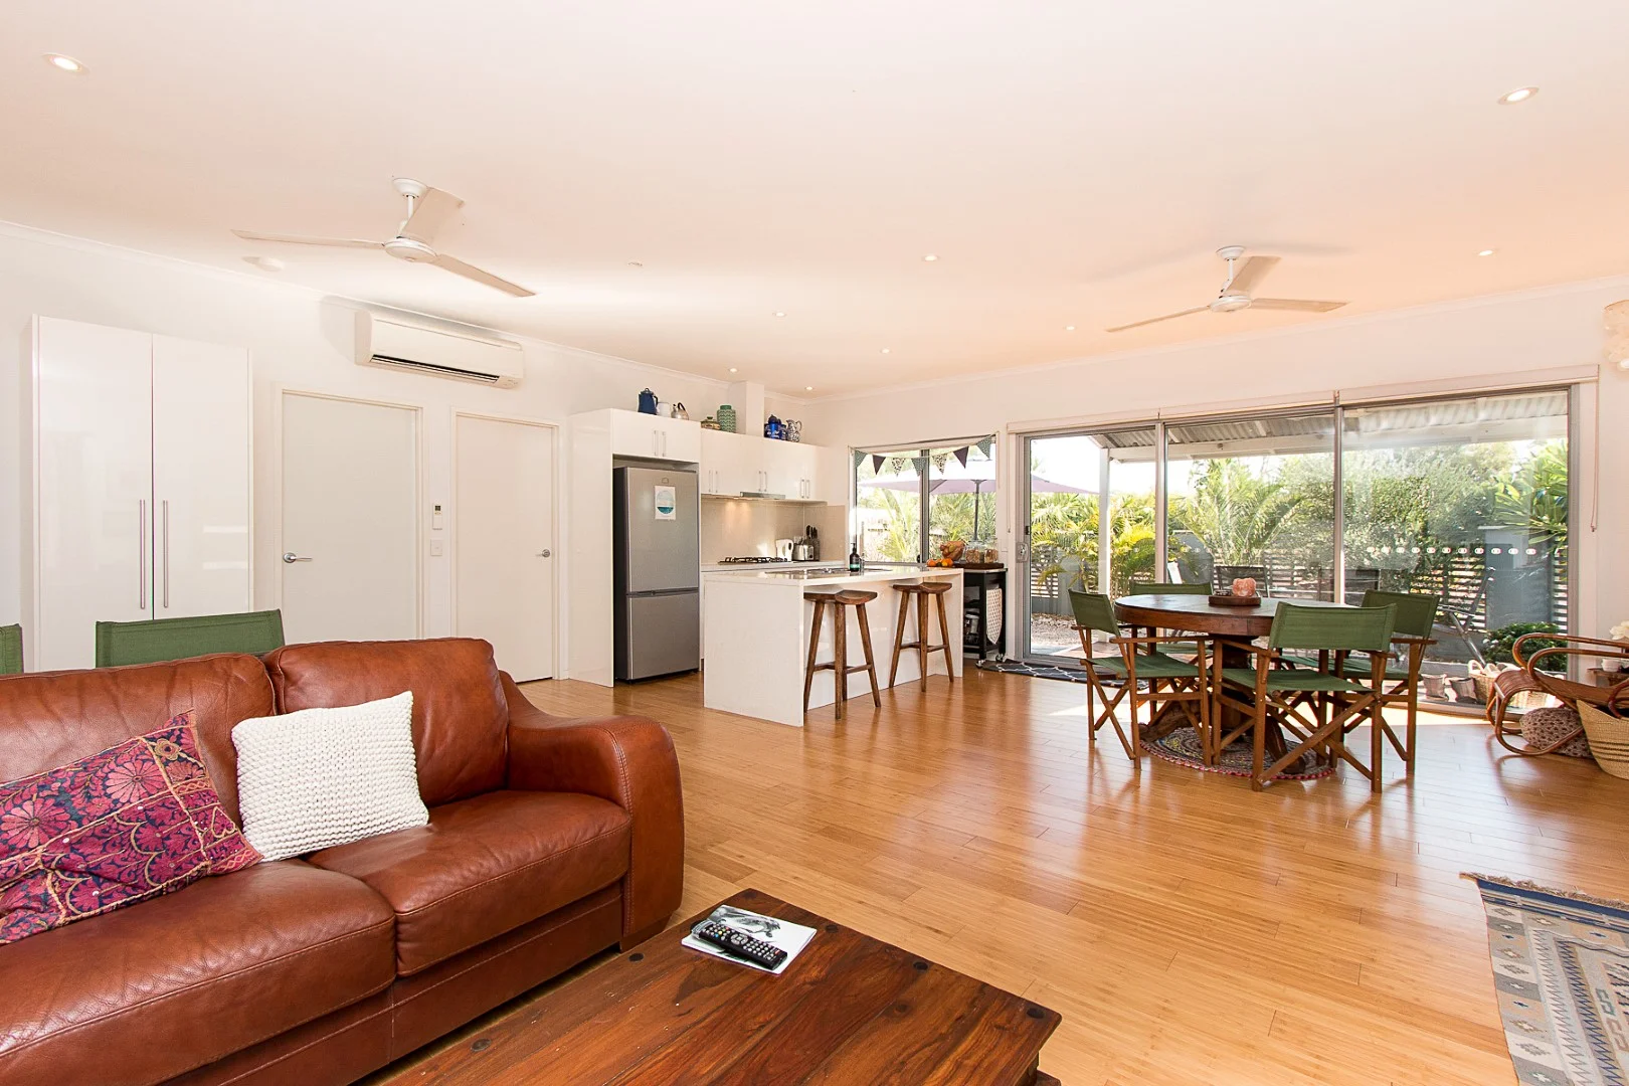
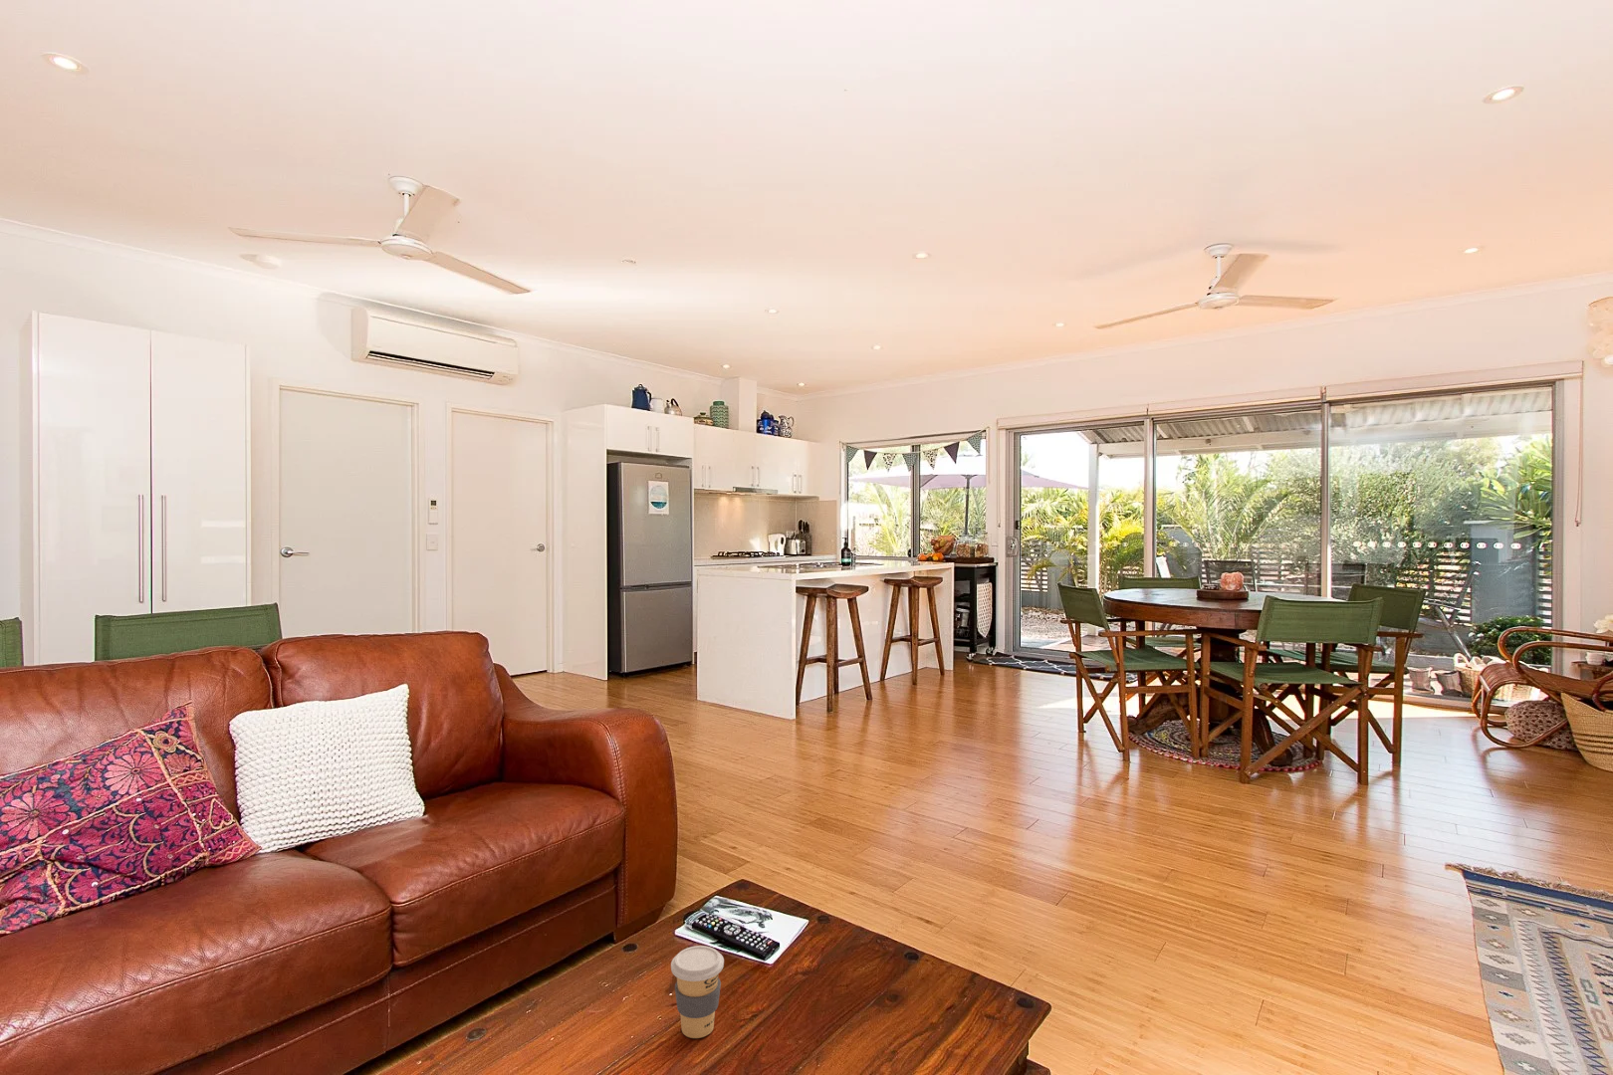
+ coffee cup (697, 992)
